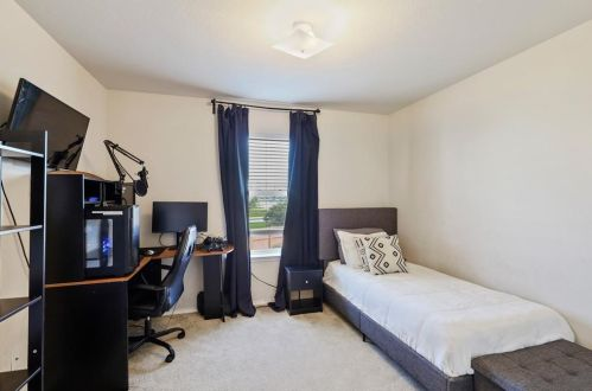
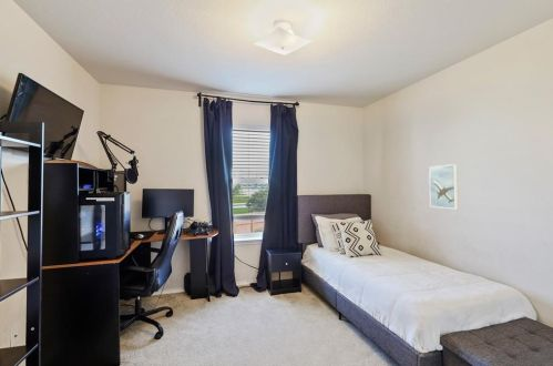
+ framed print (442, 186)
